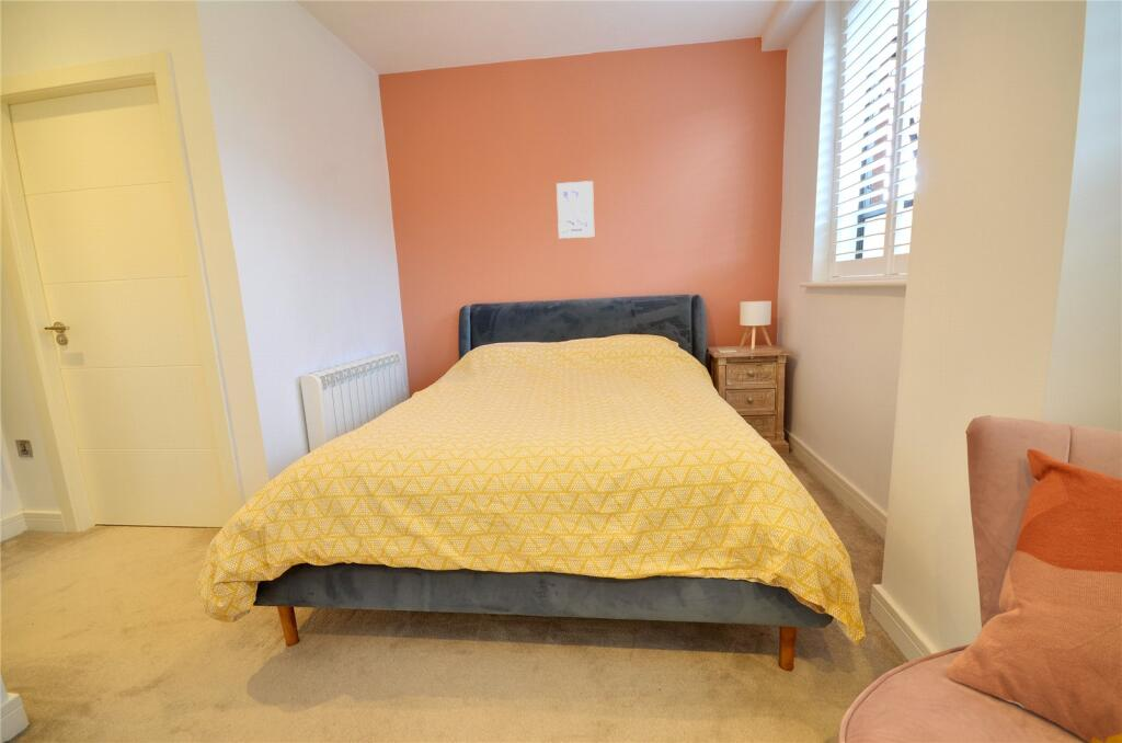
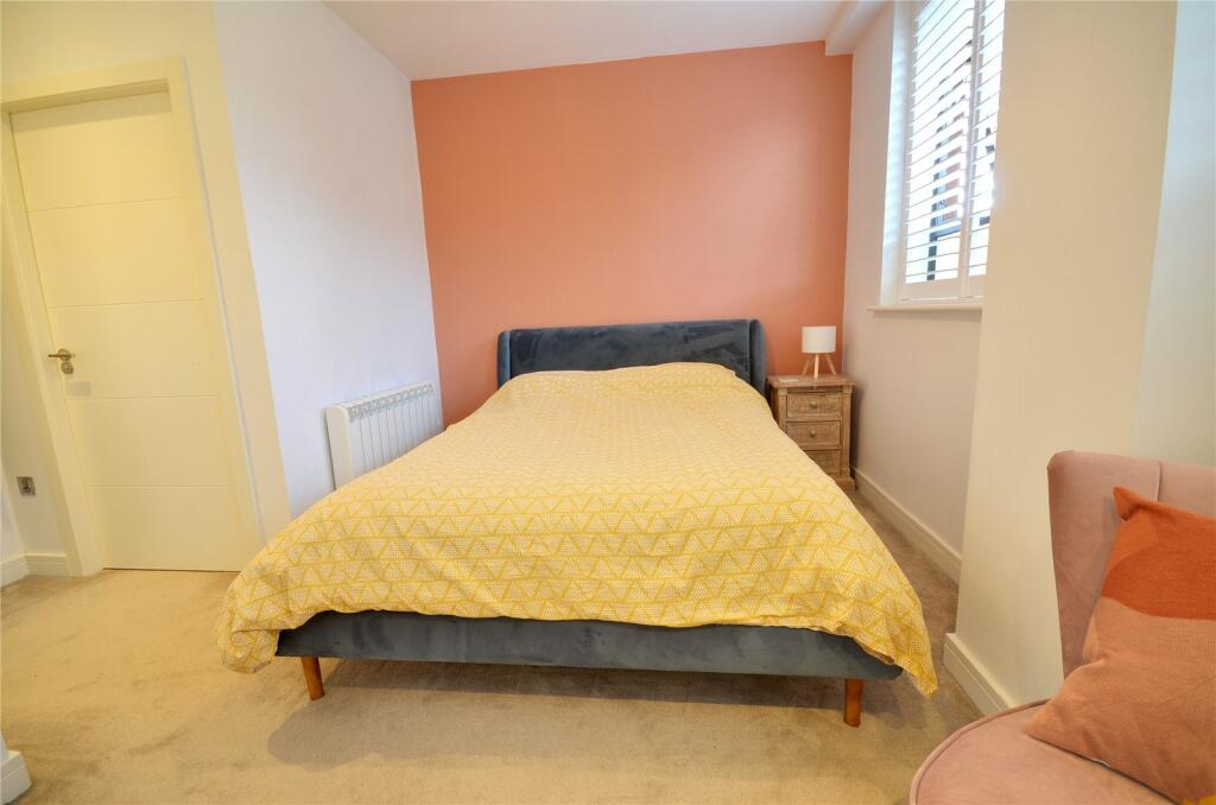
- wall art (575, 210)
